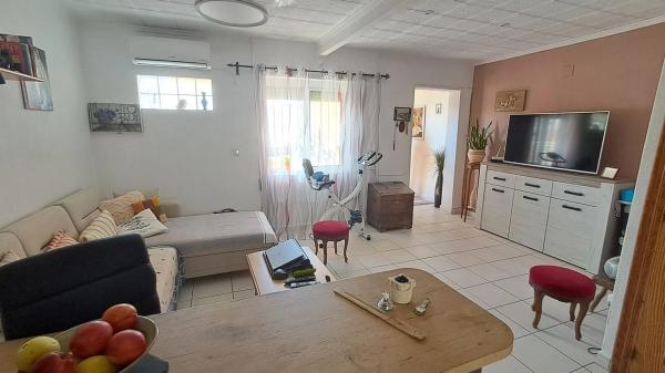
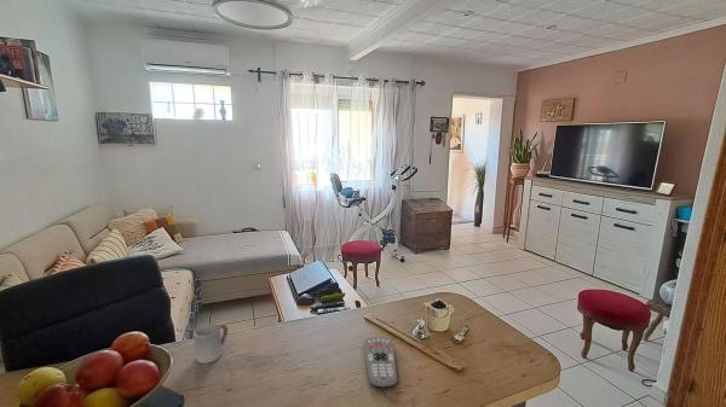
+ cup (212, 339)
+ remote control (380, 360)
